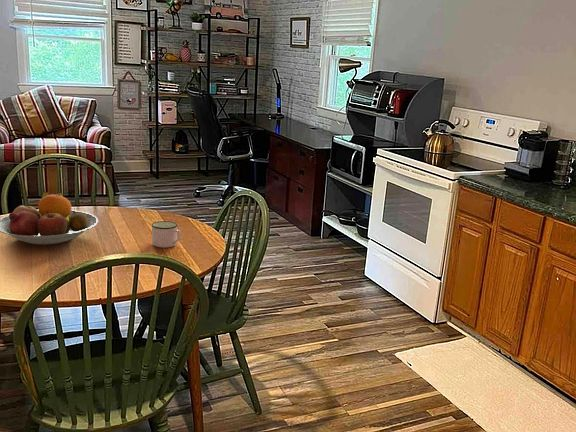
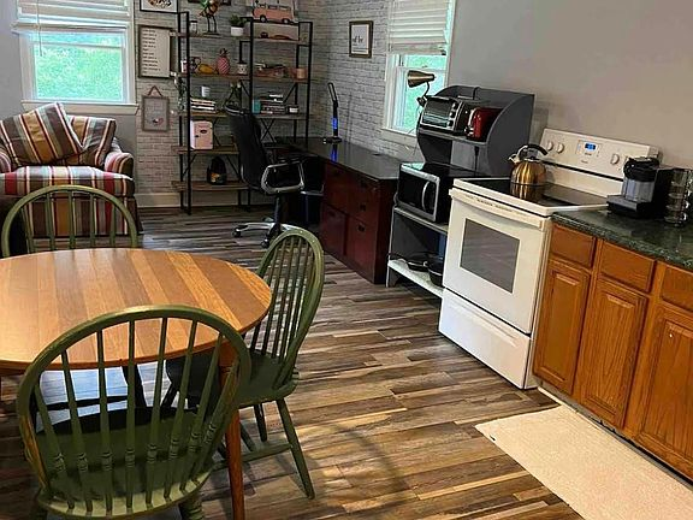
- fruit bowl (47, 217)
- mug (167, 235)
